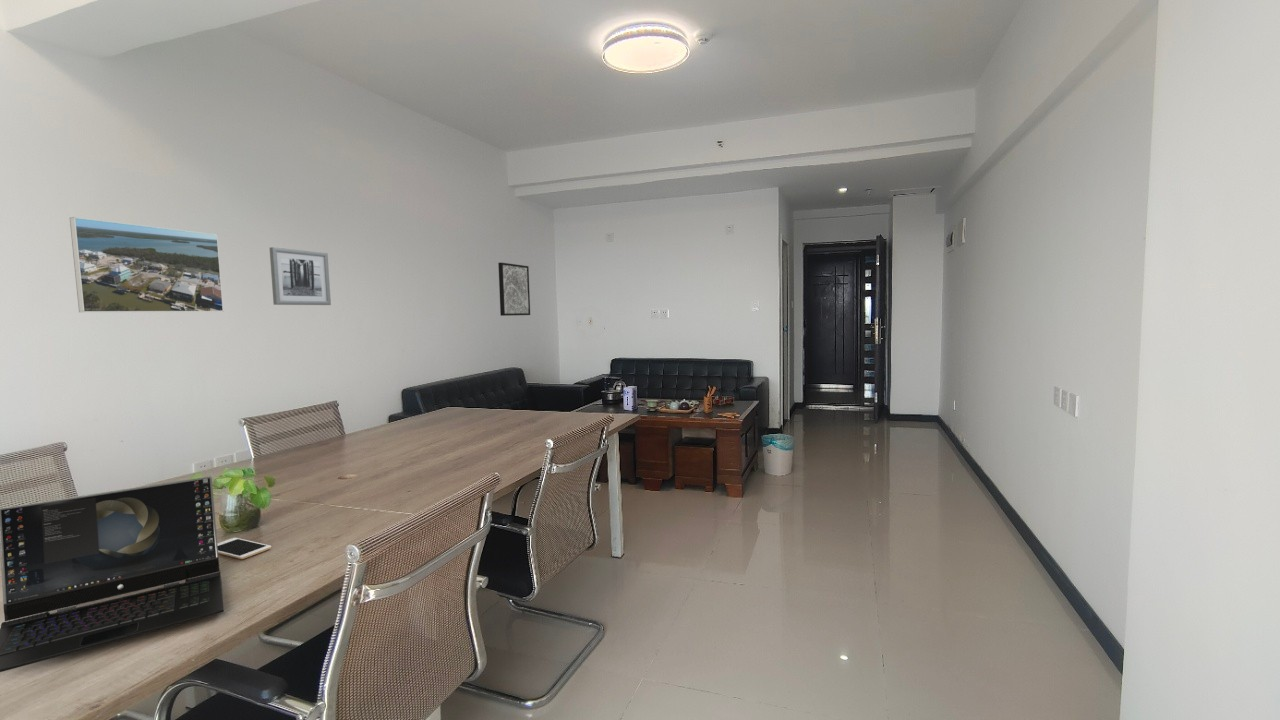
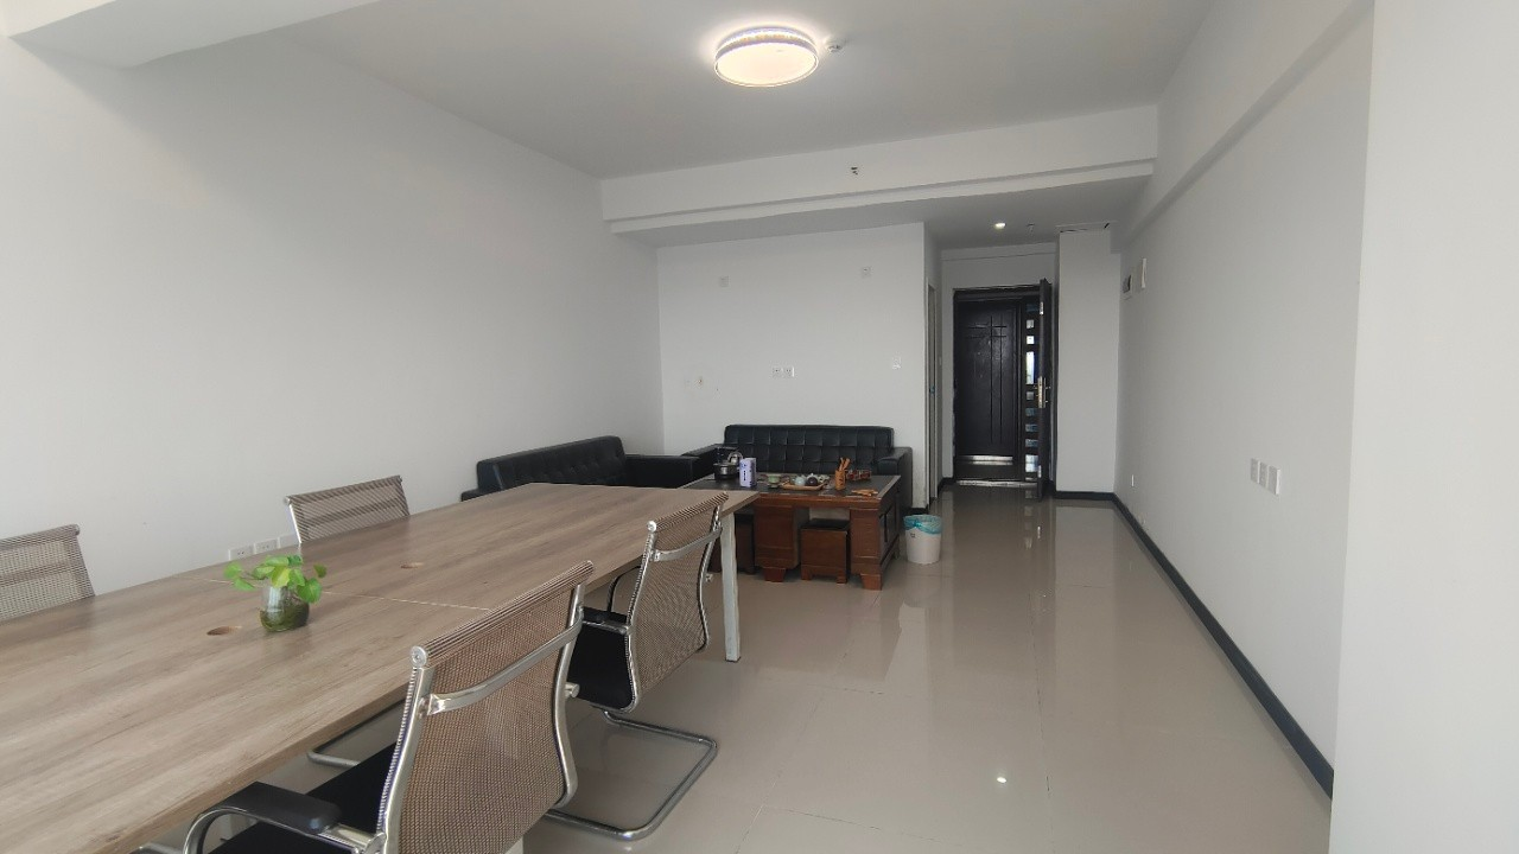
- laptop (111, 563)
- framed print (154, 269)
- wall art (301, 277)
- cell phone (238, 548)
- wall art (515, 290)
